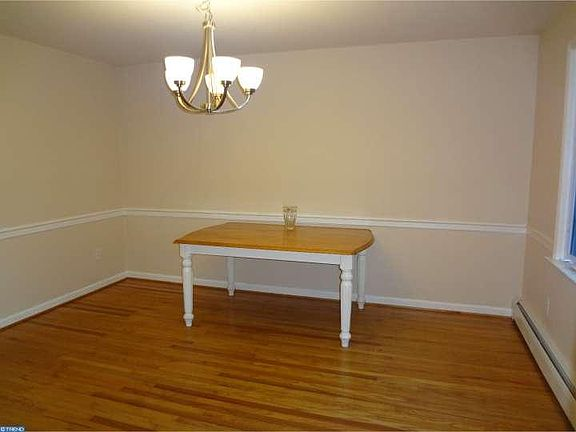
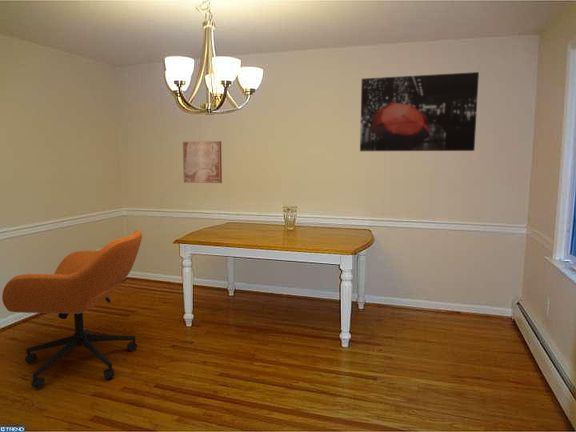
+ wall art (202, 162)
+ wall art (416, 113)
+ office chair (77, 299)
